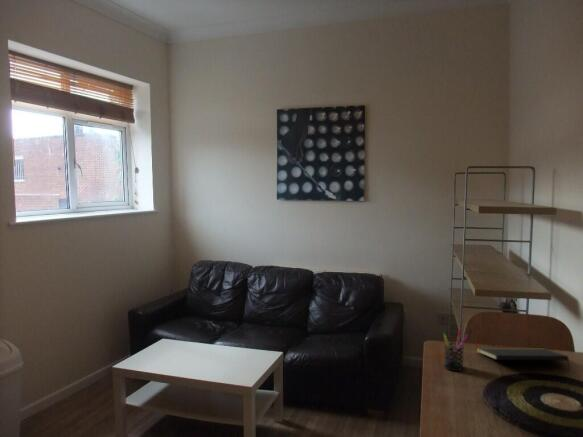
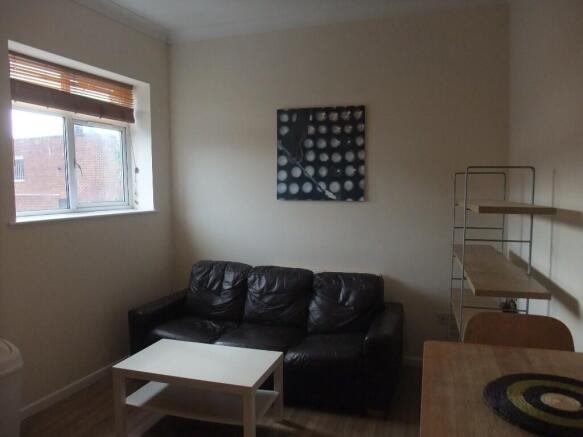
- pen holder (452, 347)
- notepad (519, 353)
